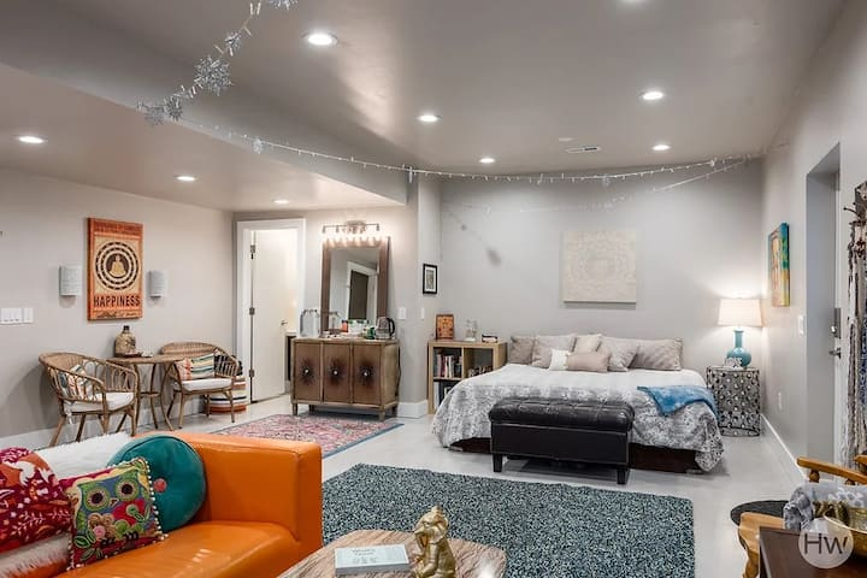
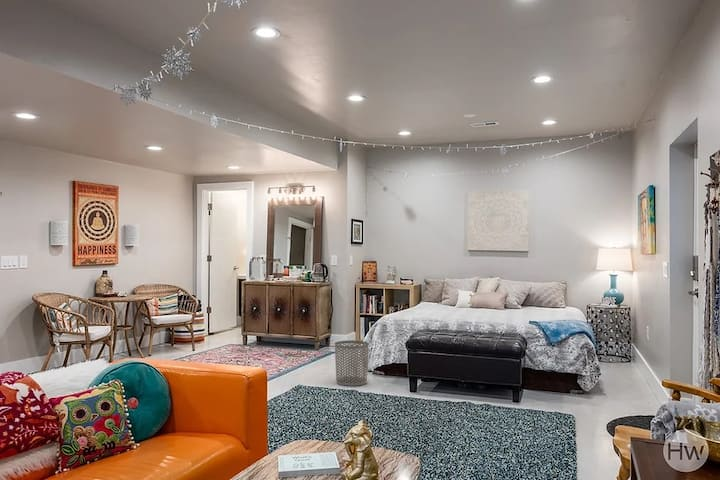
+ waste bin (351, 362)
